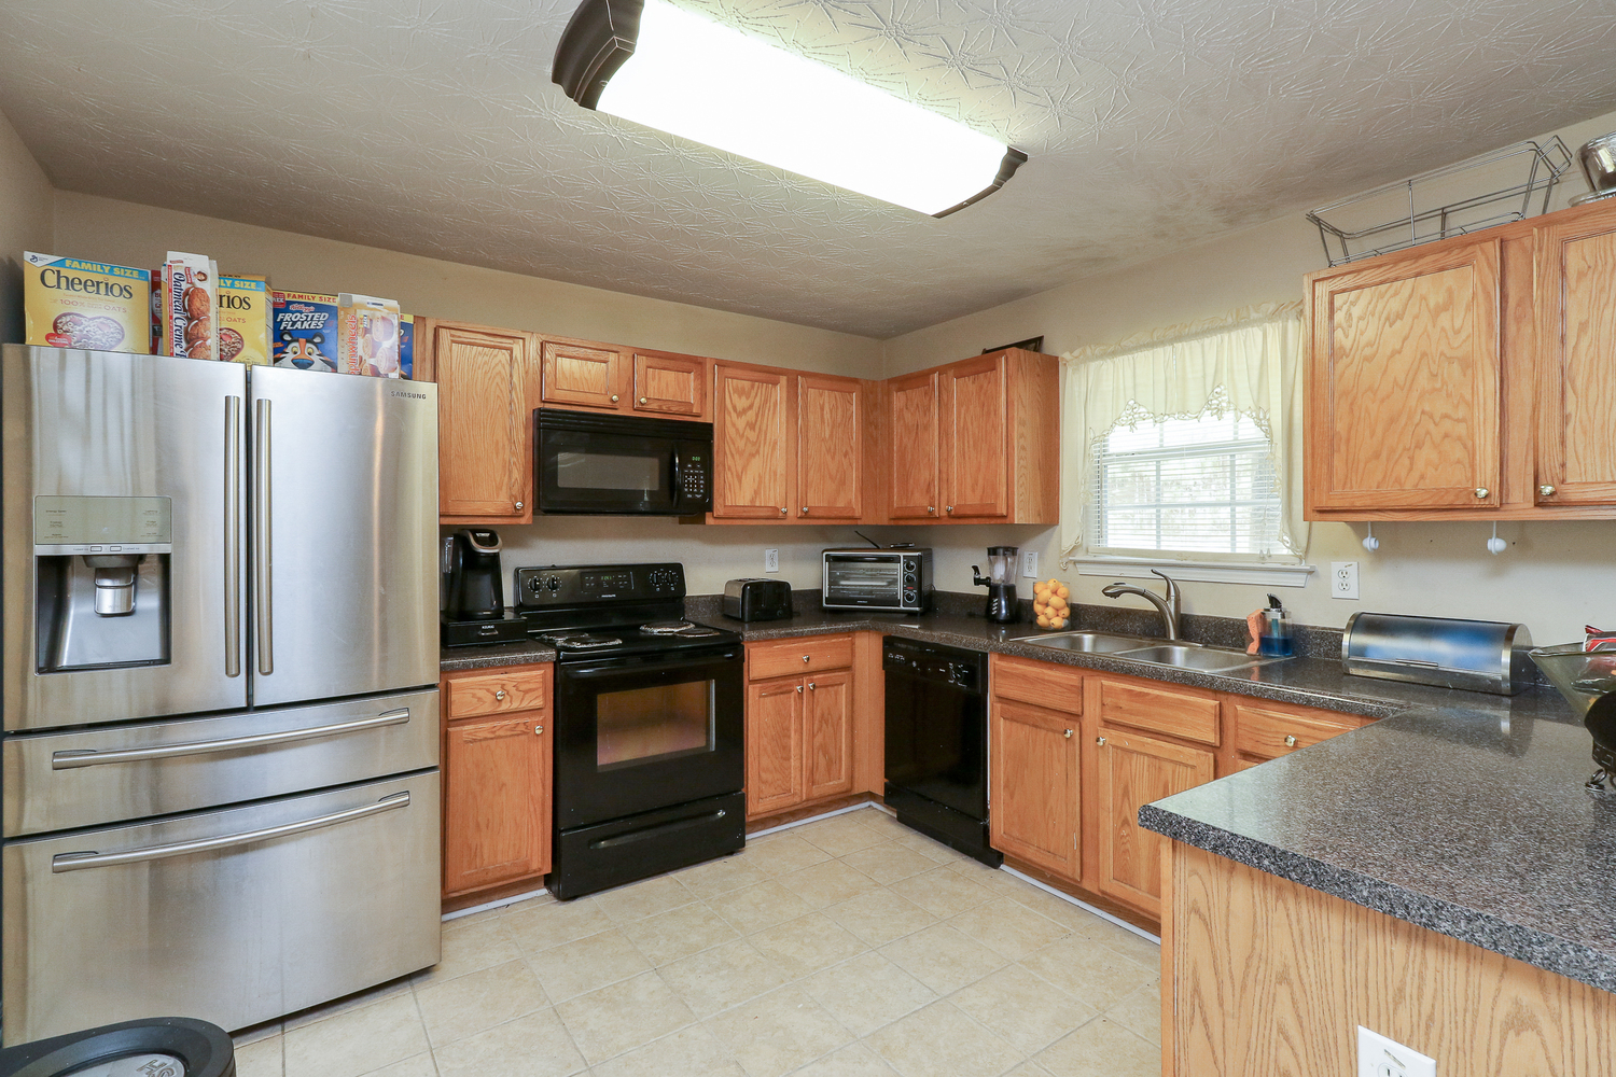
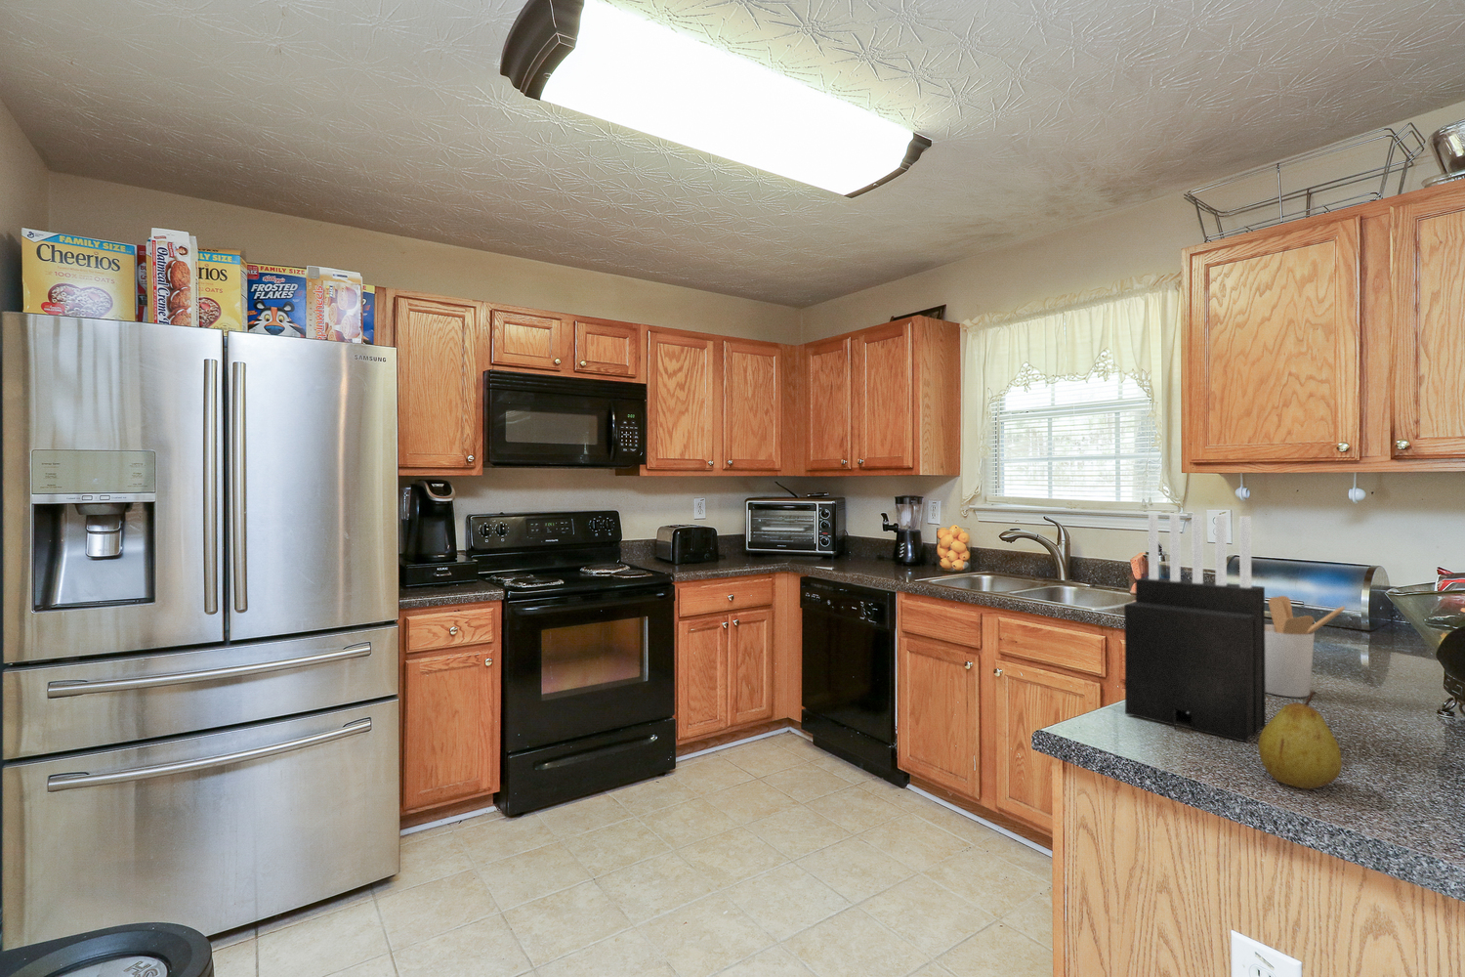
+ knife block (1189, 618)
+ utensil holder (1299, 646)
+ fruit (1298, 737)
